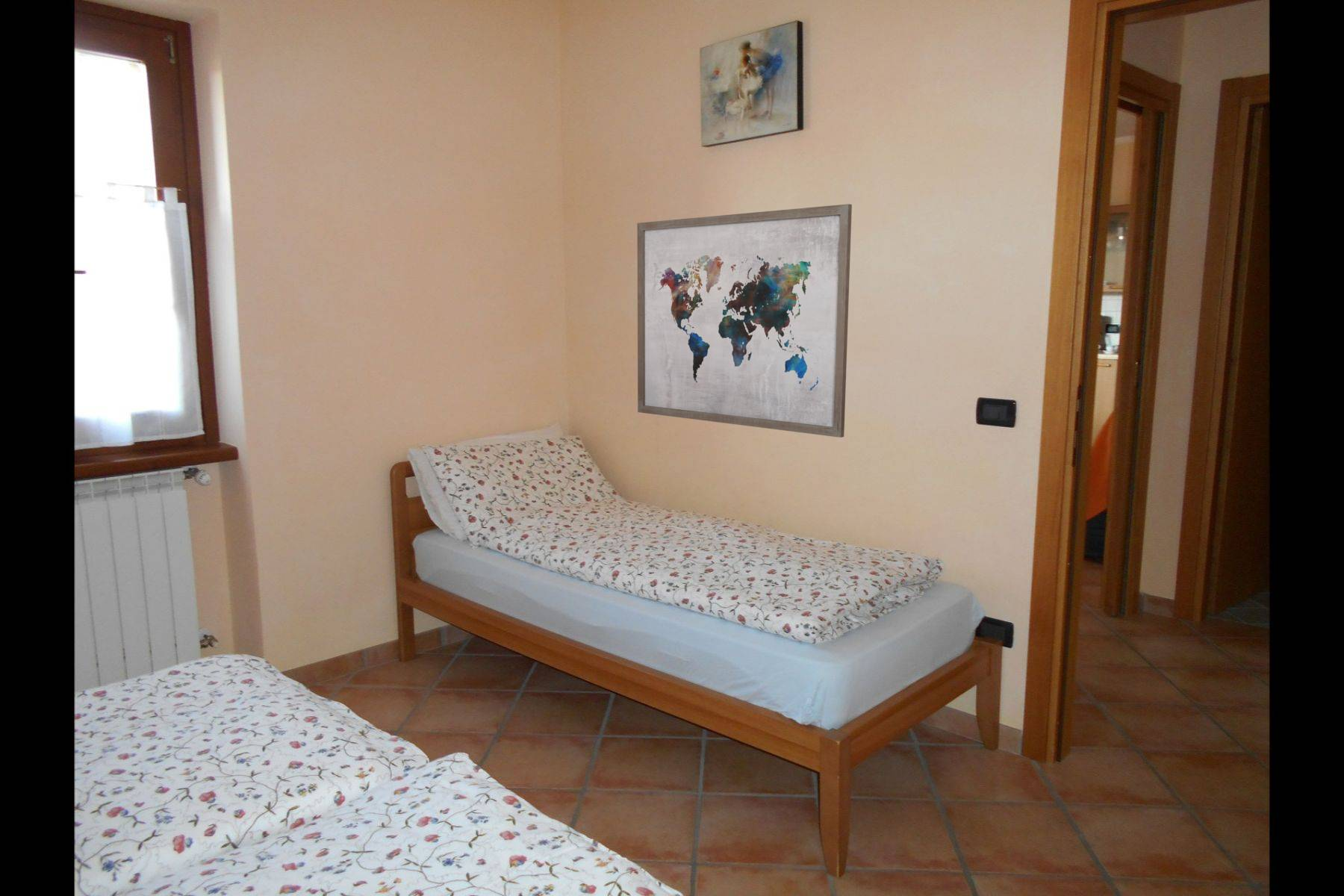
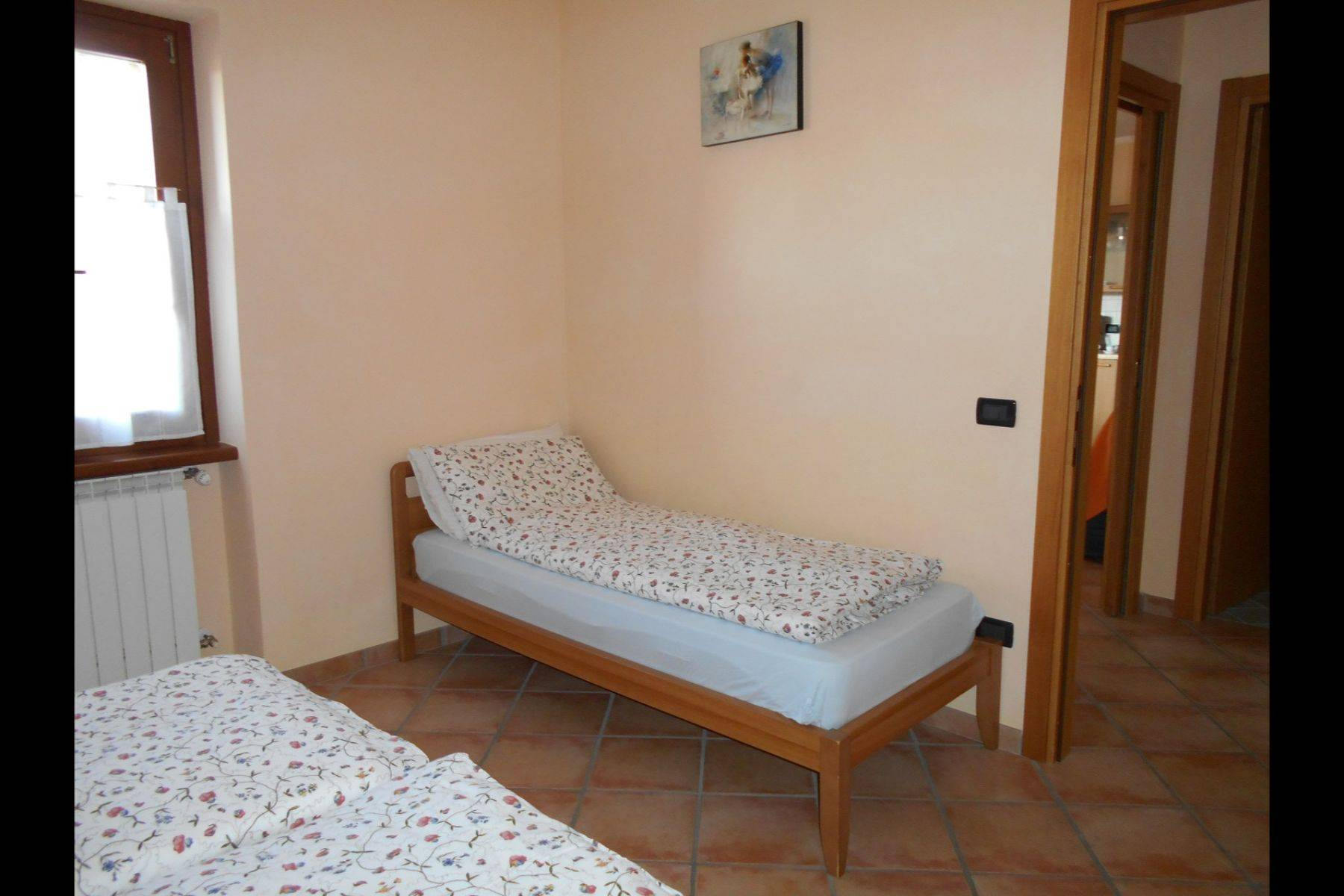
- wall art (732, 320)
